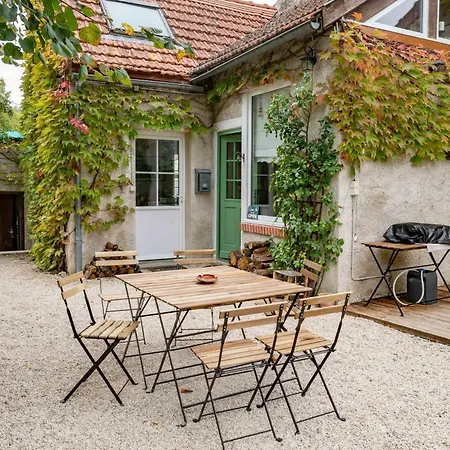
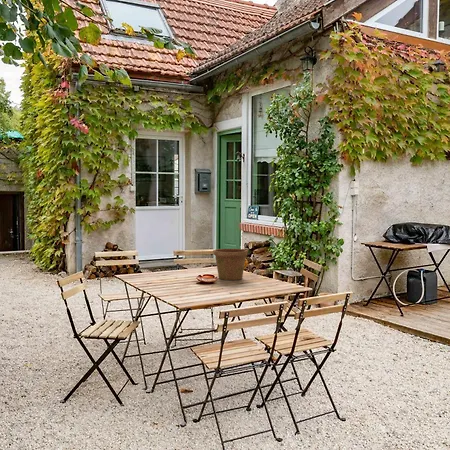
+ flower pot (230, 264)
